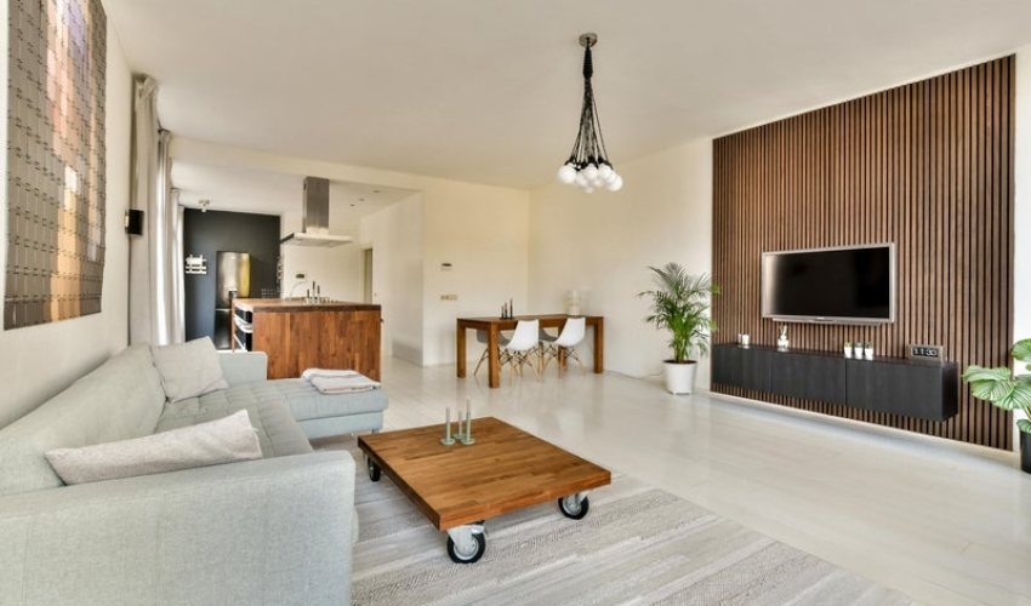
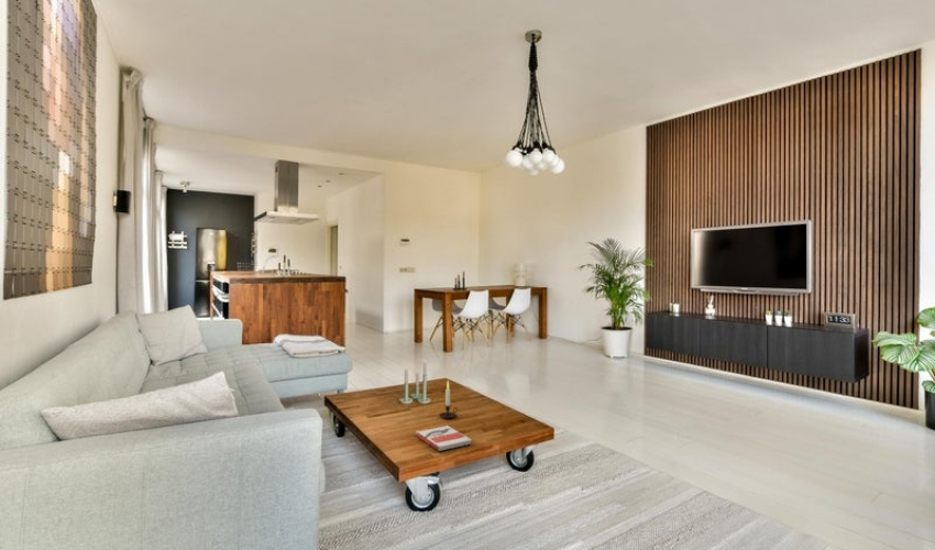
+ book (442, 437)
+ candle (449, 397)
